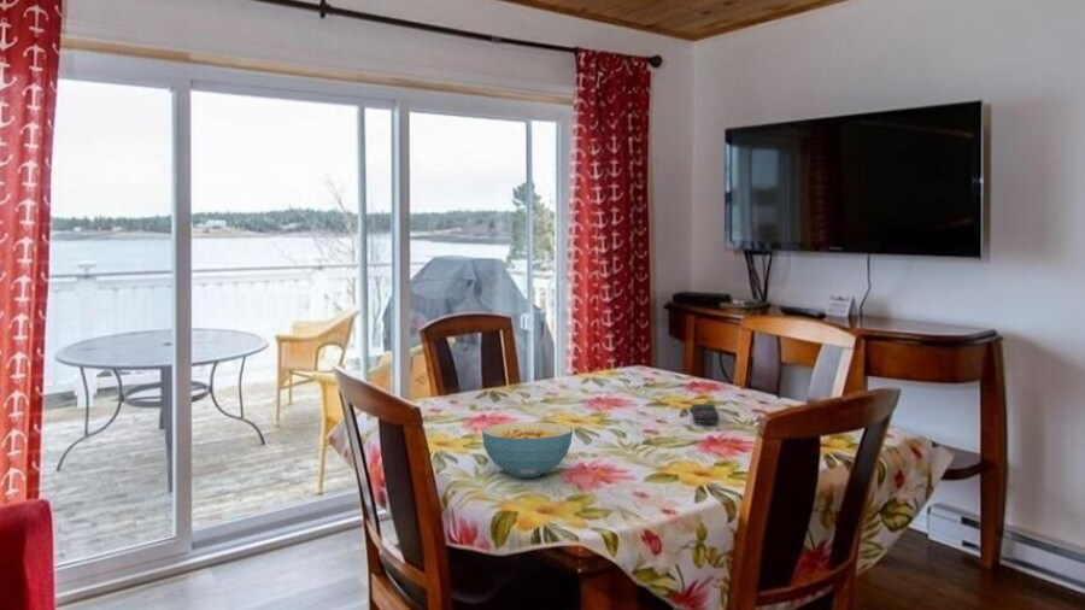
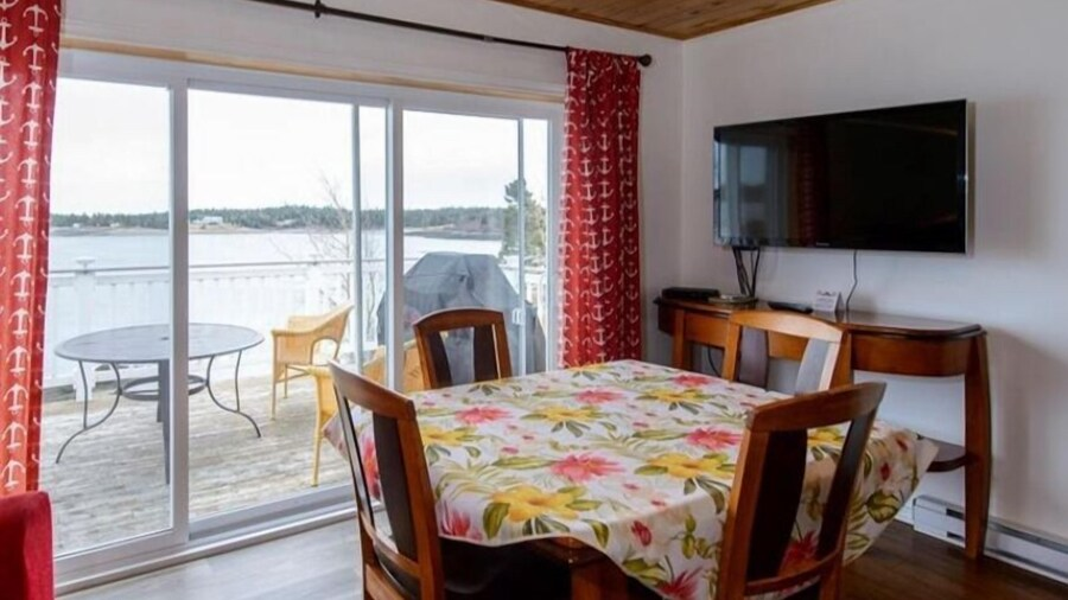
- cereal bowl (527, 452)
- remote control (704, 412)
